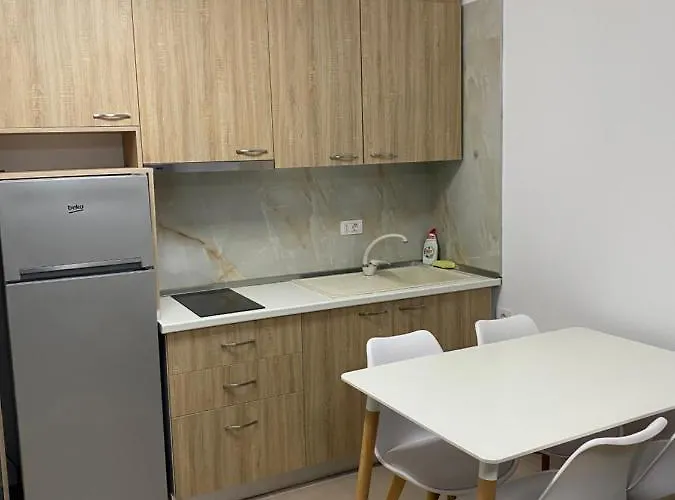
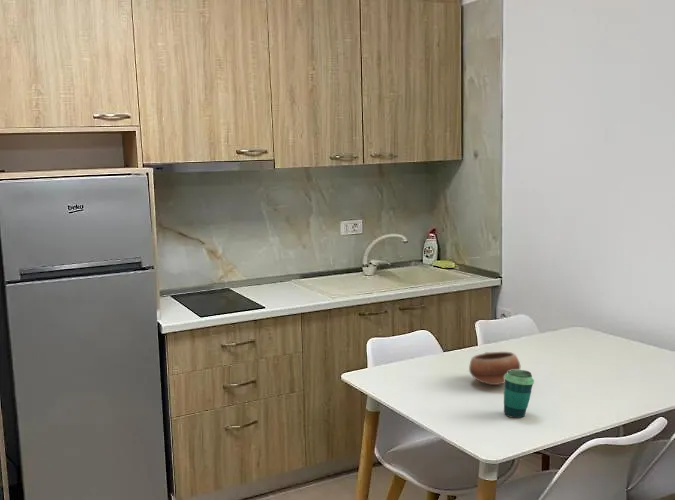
+ cup (518, 393)
+ bowl (494, 368)
